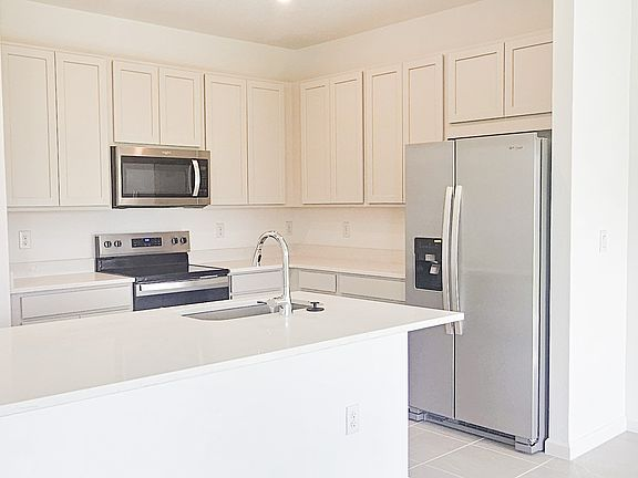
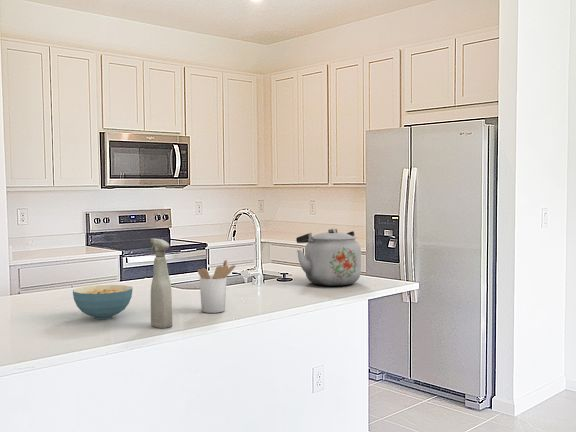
+ kettle (326, 256)
+ cereal bowl (103, 303)
+ spray bottle (160, 282)
+ utensil holder (217, 286)
